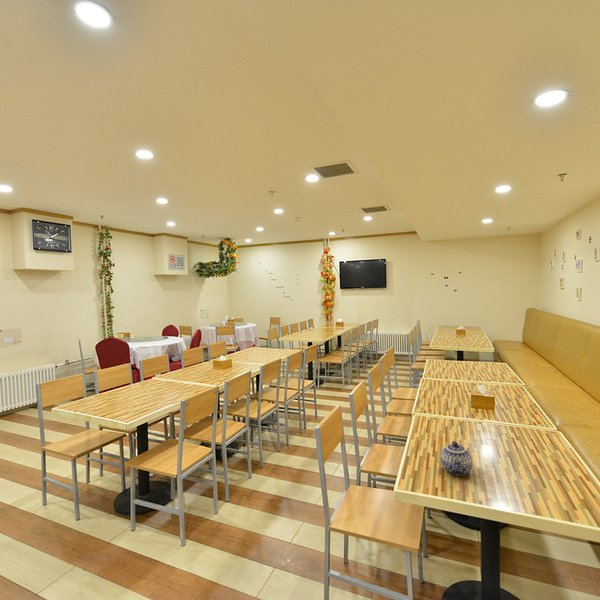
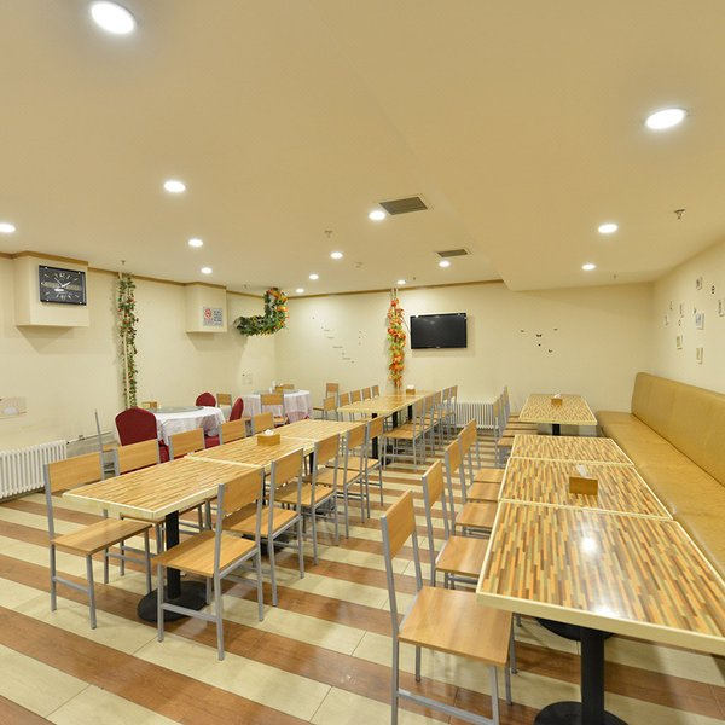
- teapot (456, 456)
